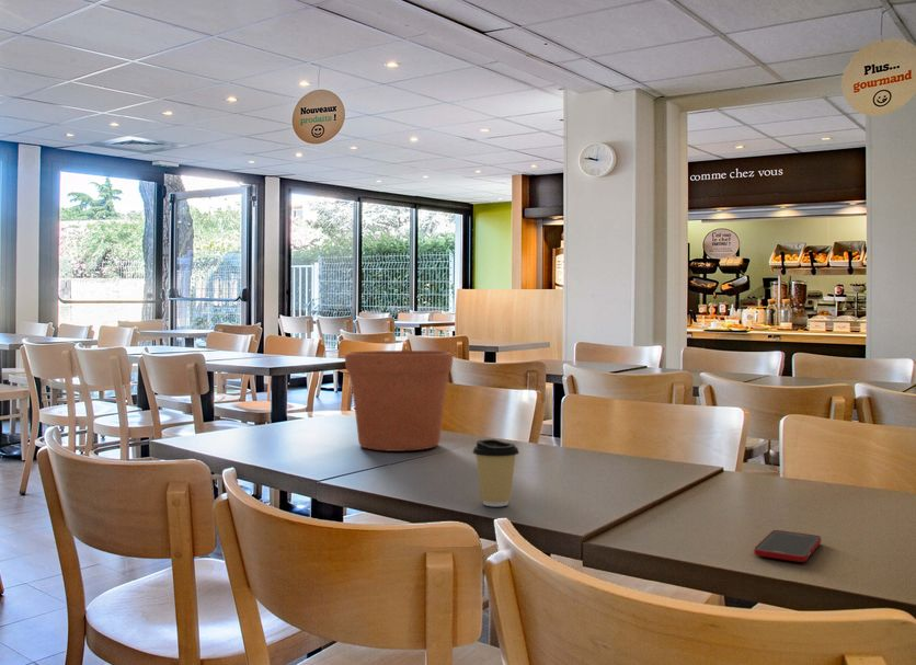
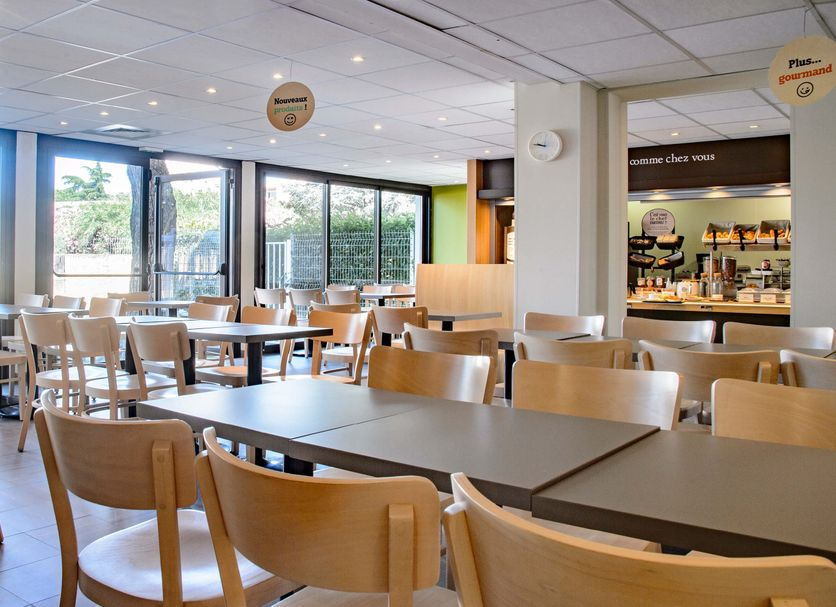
- cell phone (788, 544)
- flower pot (399, 399)
- coffee cup (495, 472)
